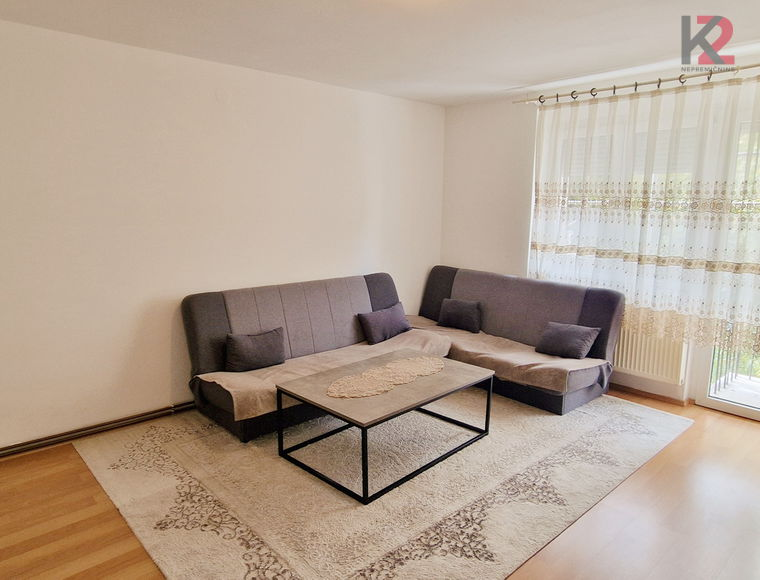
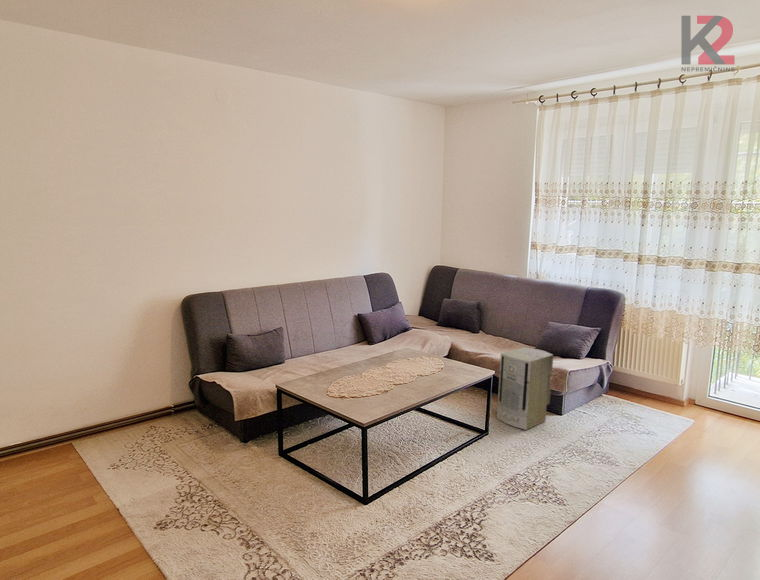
+ air purifier (524, 386)
